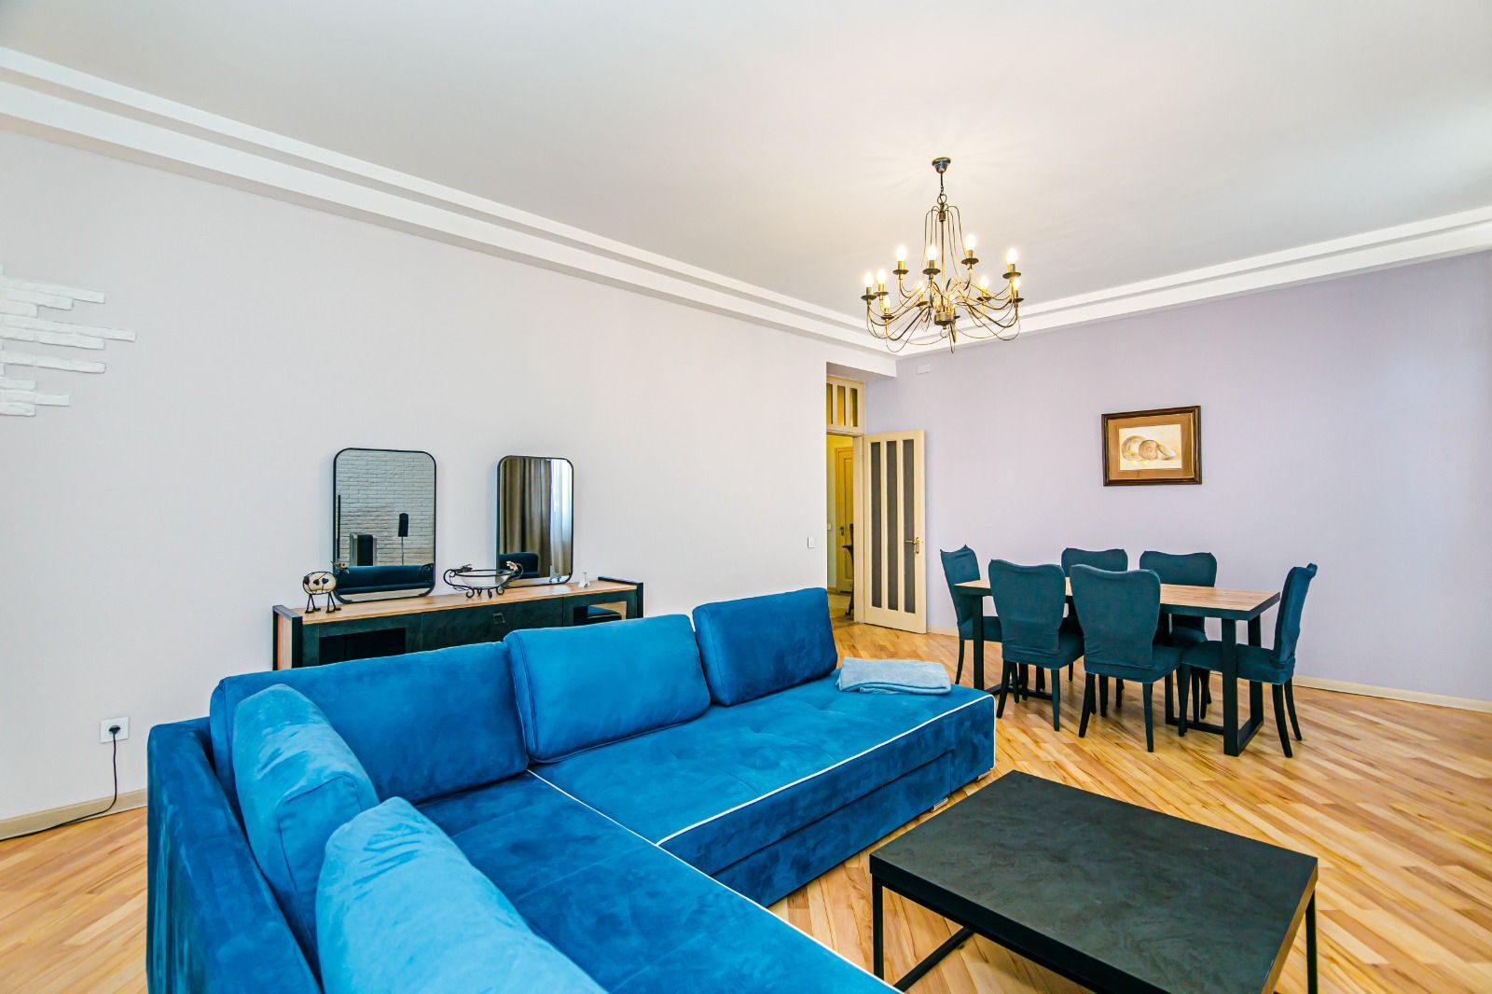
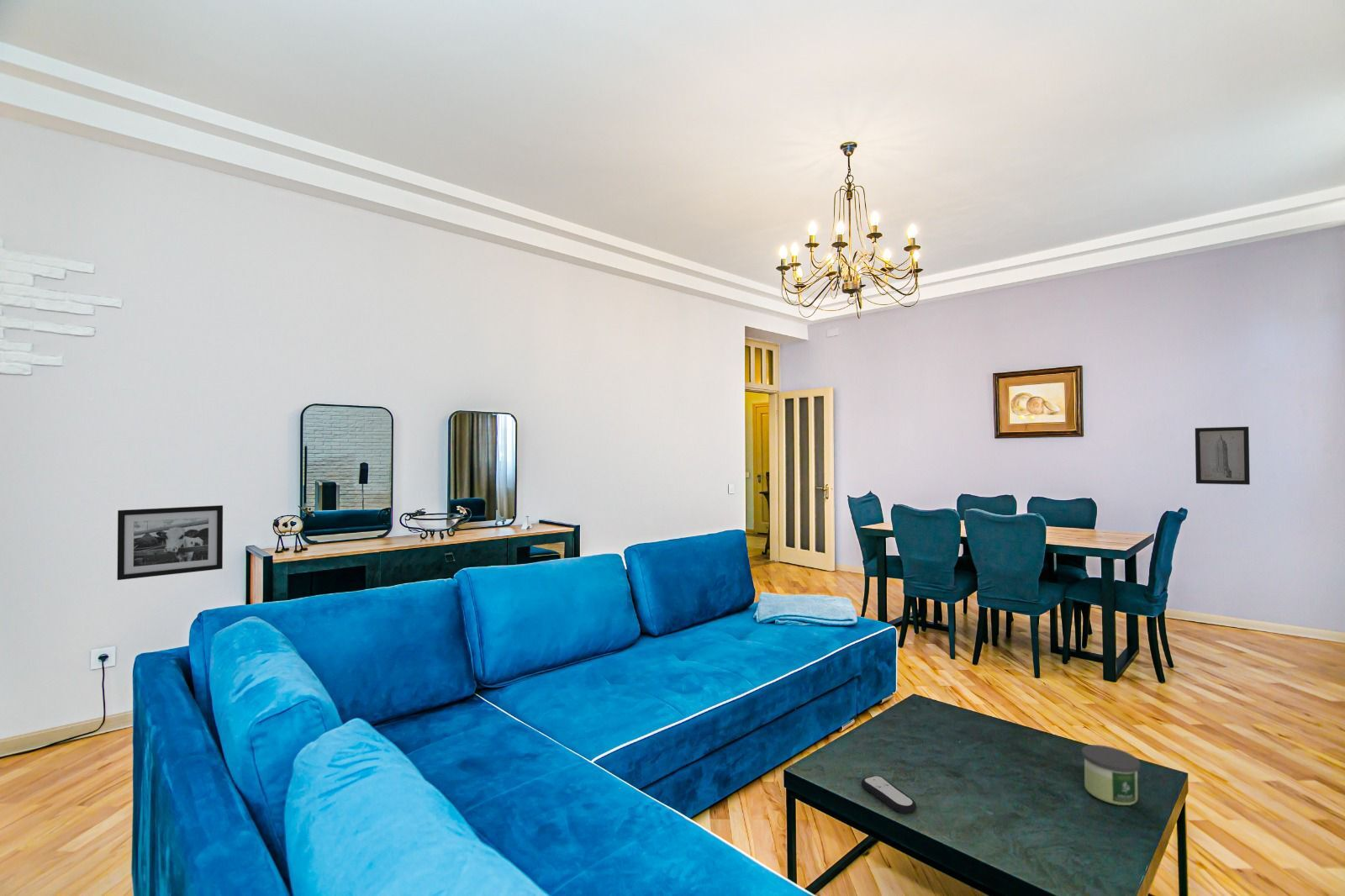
+ remote control (889, 793)
+ picture frame (172, 540)
+ wall art (1221, 456)
+ candle (1110, 775)
